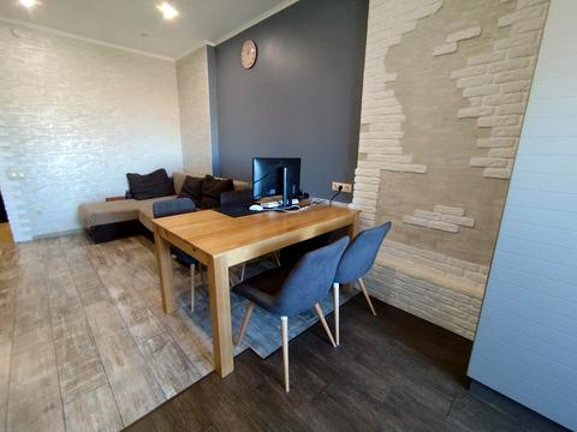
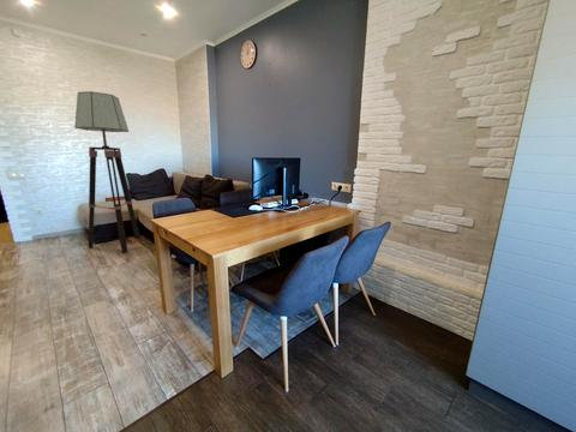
+ floor lamp (109, 174)
